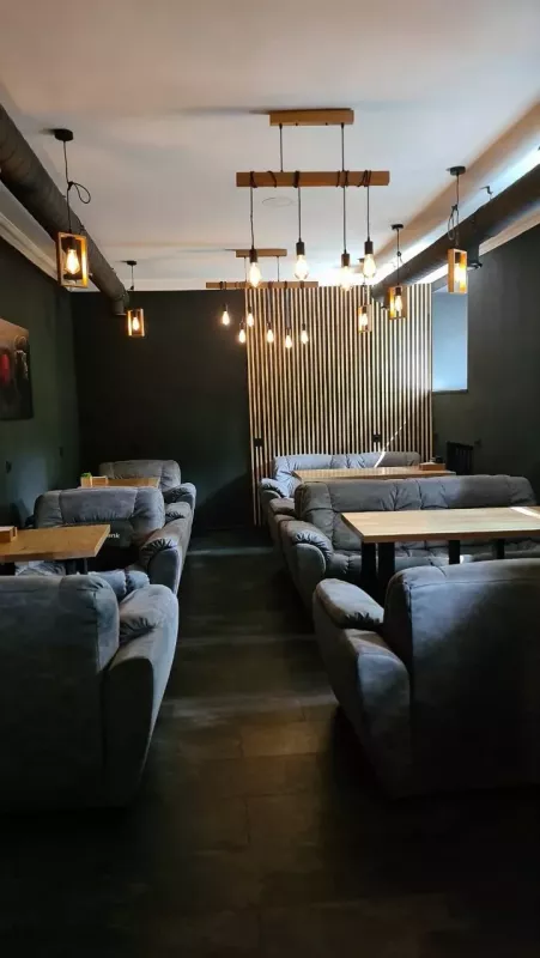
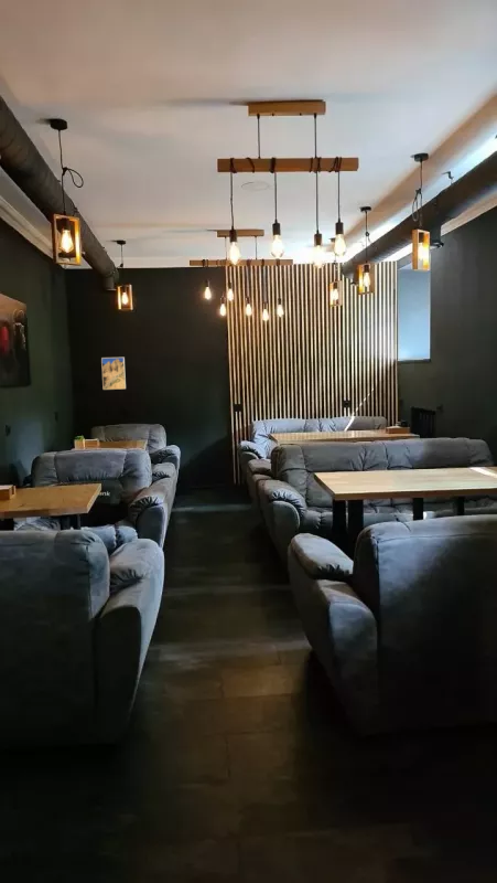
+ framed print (114, 373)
